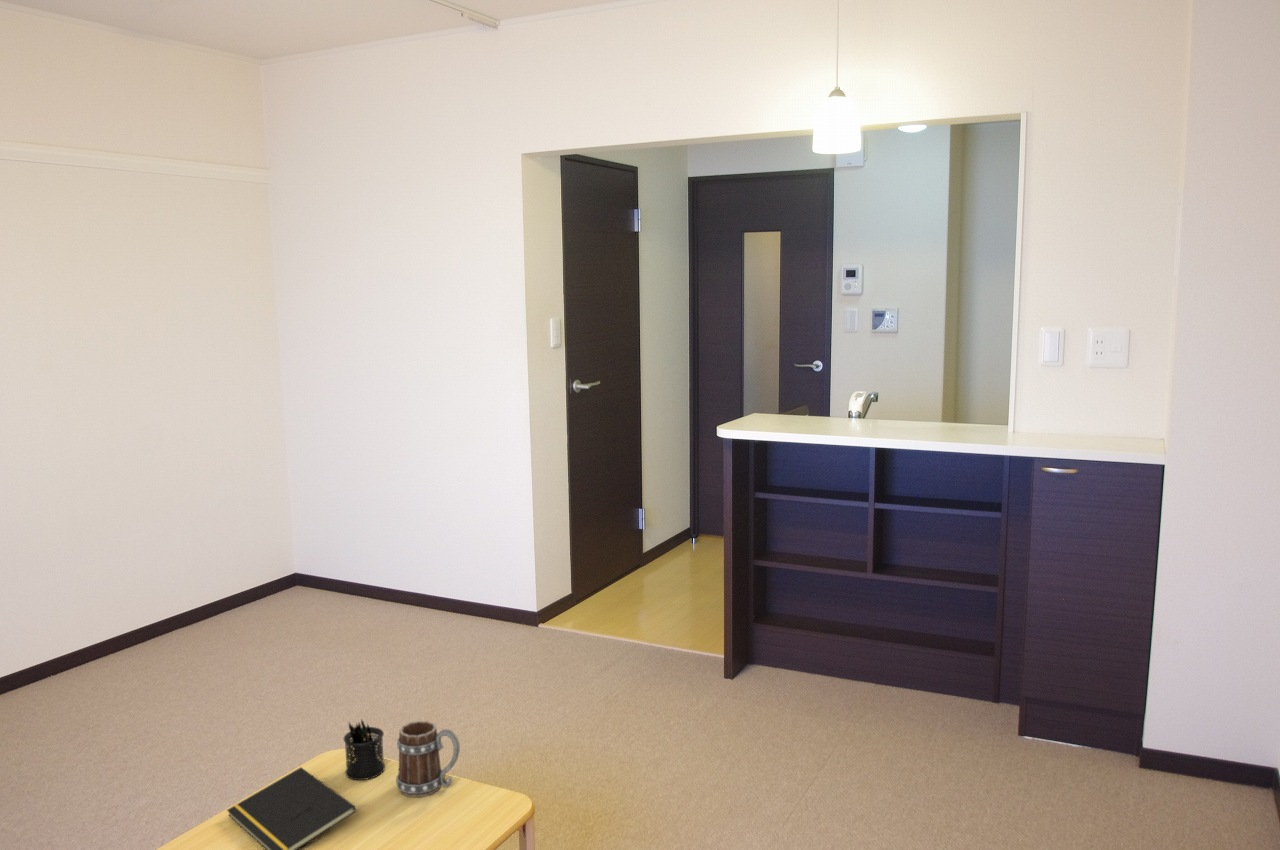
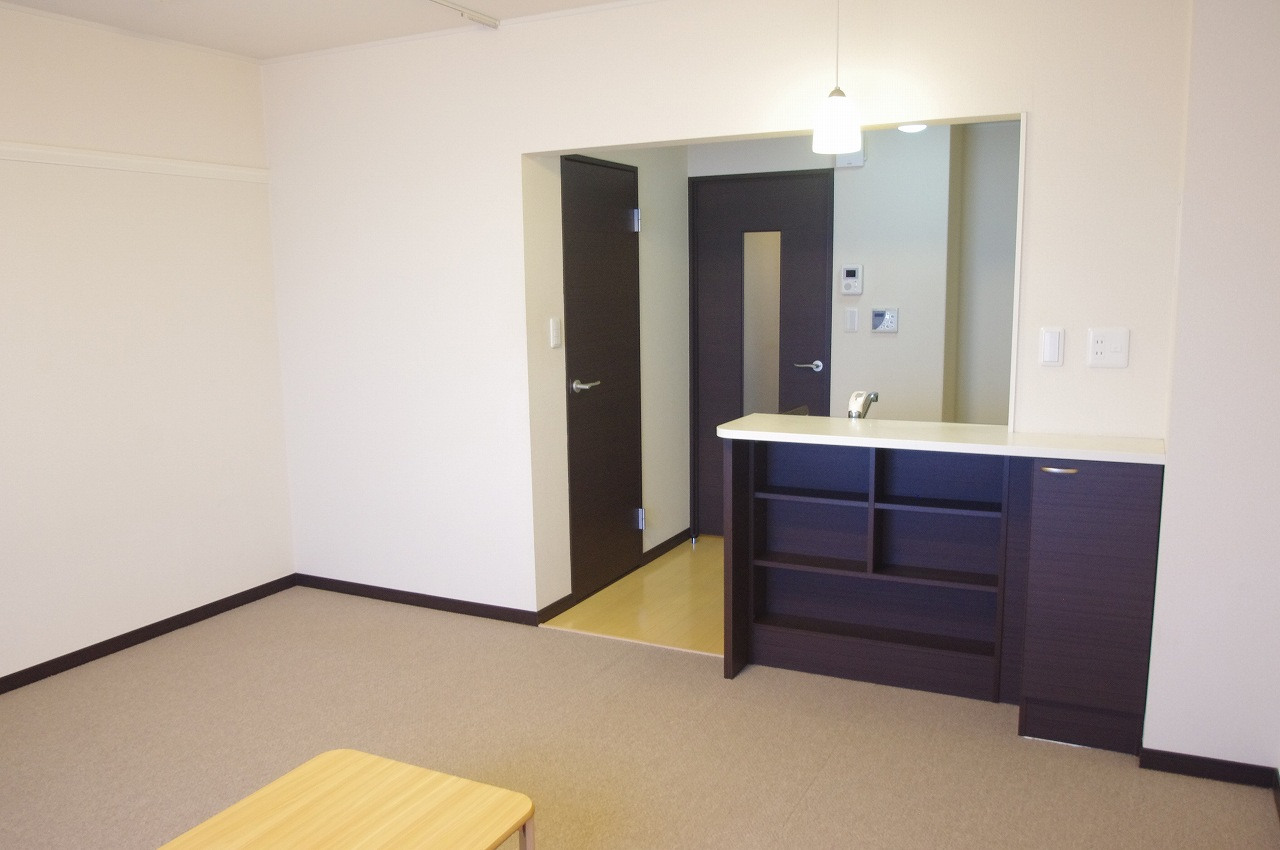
- notepad (290, 810)
- mug (428, 758)
- pen holder (364, 744)
